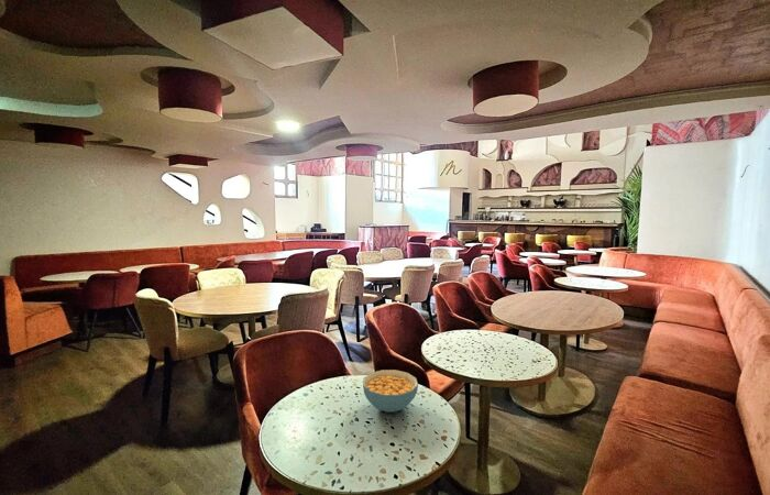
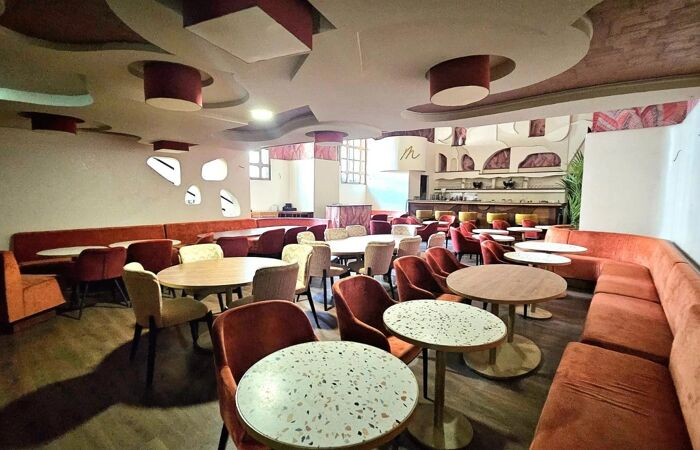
- cereal bowl (389, 394)
